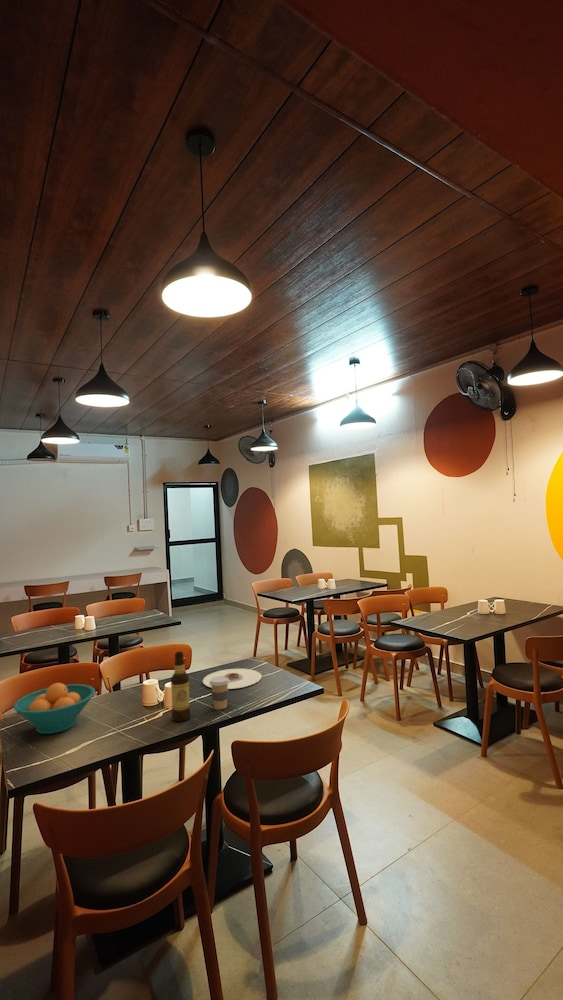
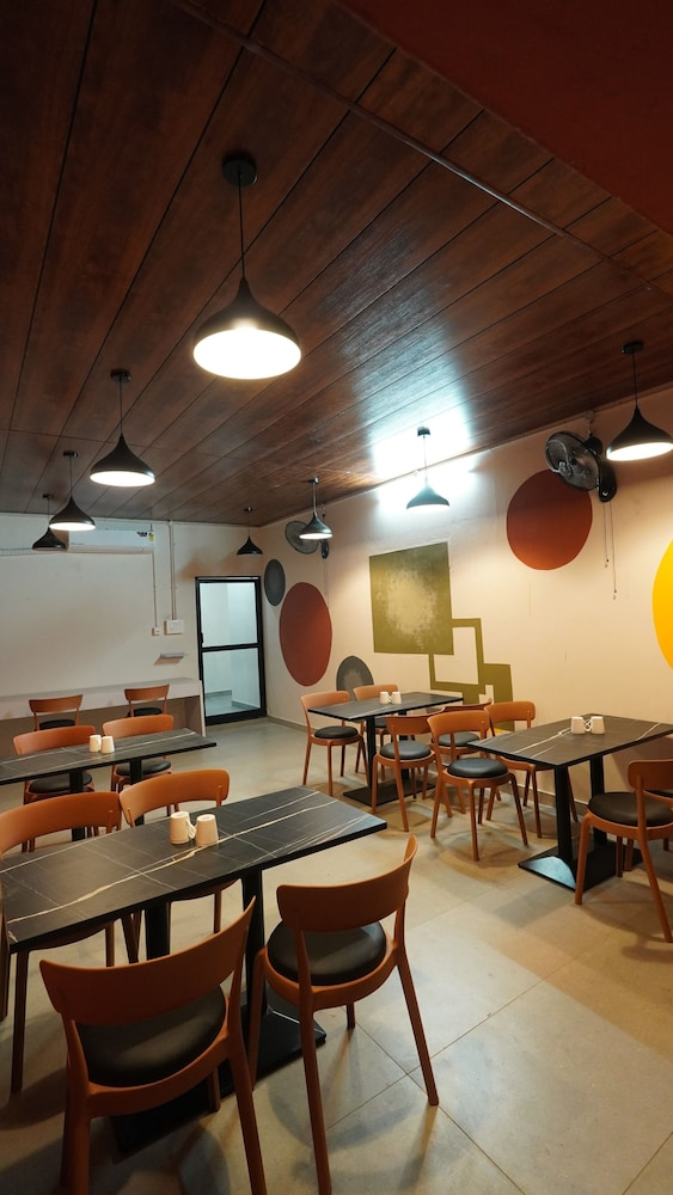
- fruit bowl (55, 705)
- coffee cup (219, 693)
- plate (232, 676)
- bottle (180, 685)
